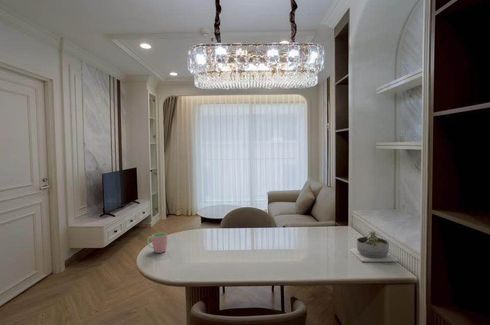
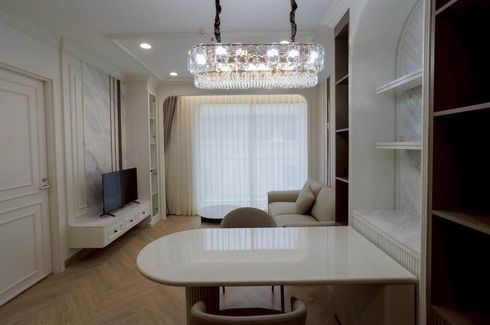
- cup (157, 243)
- succulent planter (372, 242)
